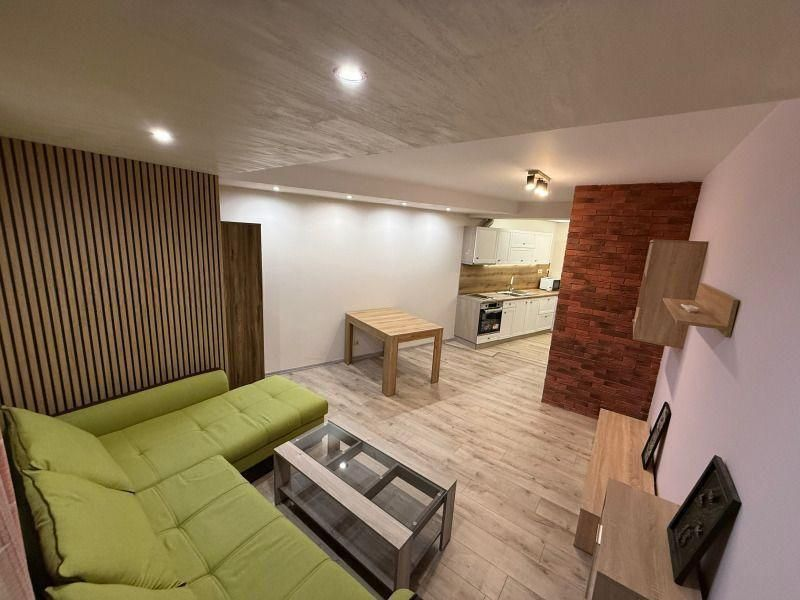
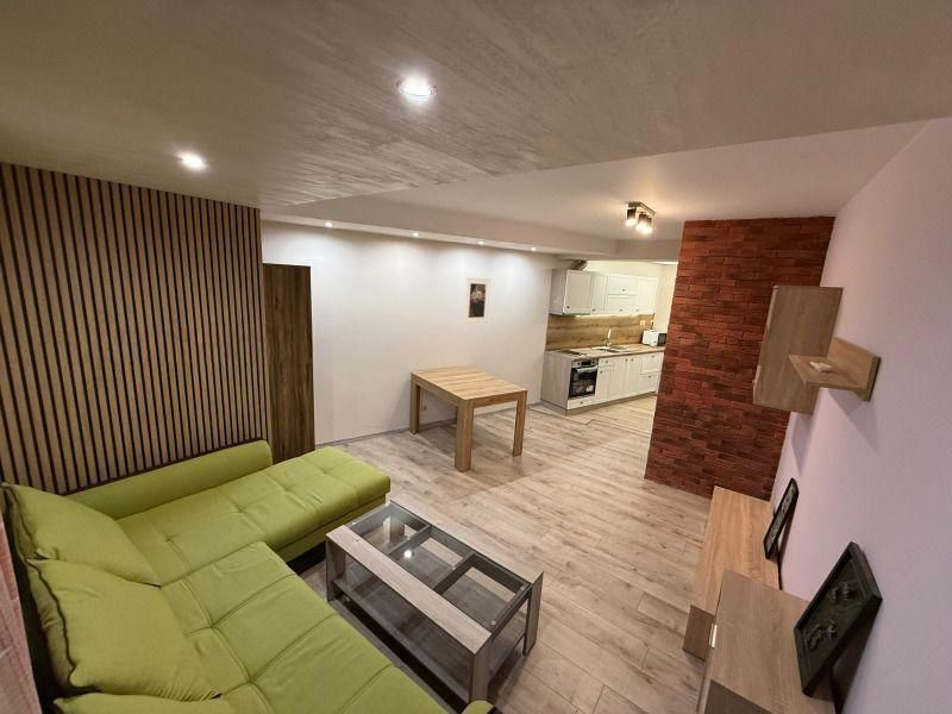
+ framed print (476, 300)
